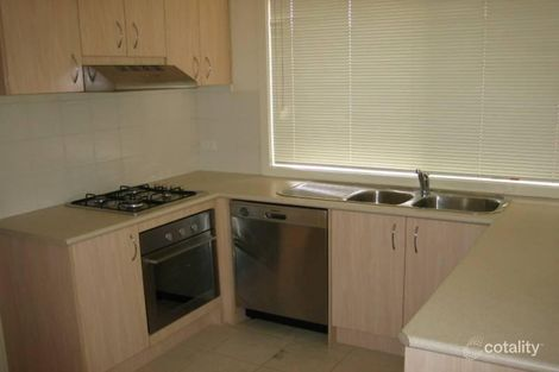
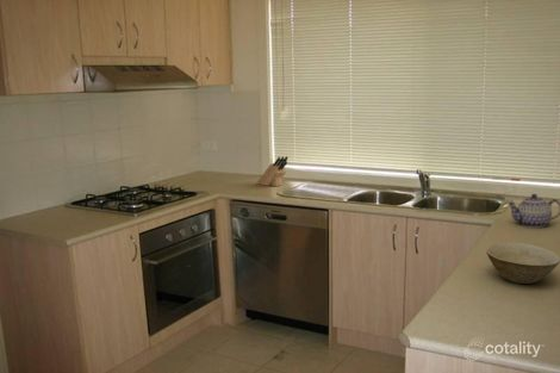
+ knife block (273, 169)
+ bowl (522, 265)
+ teapot (534, 209)
